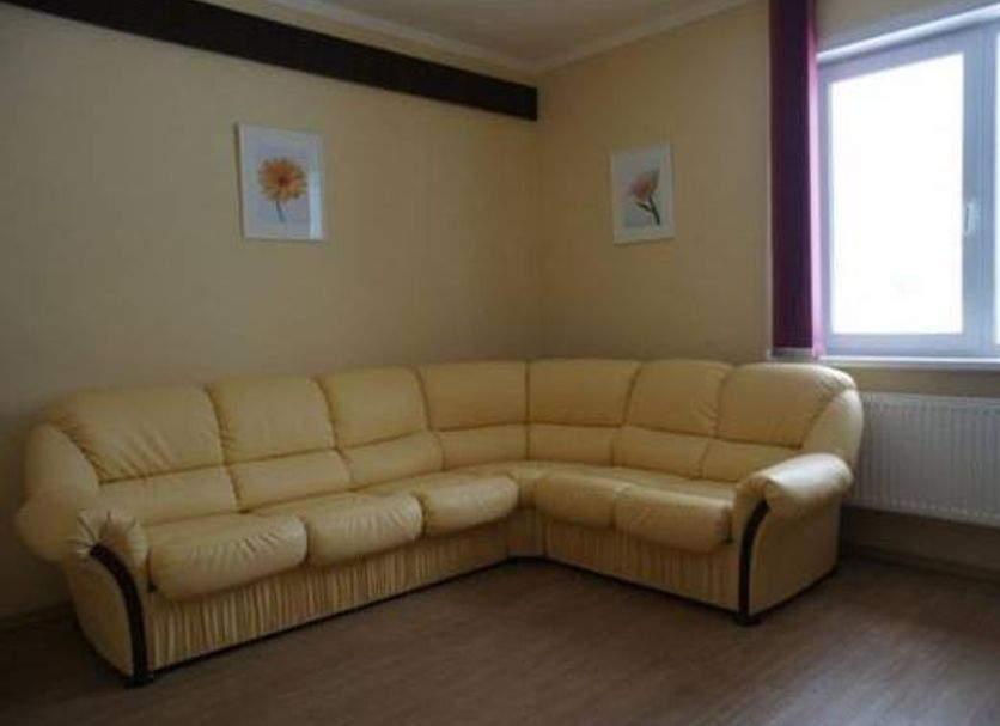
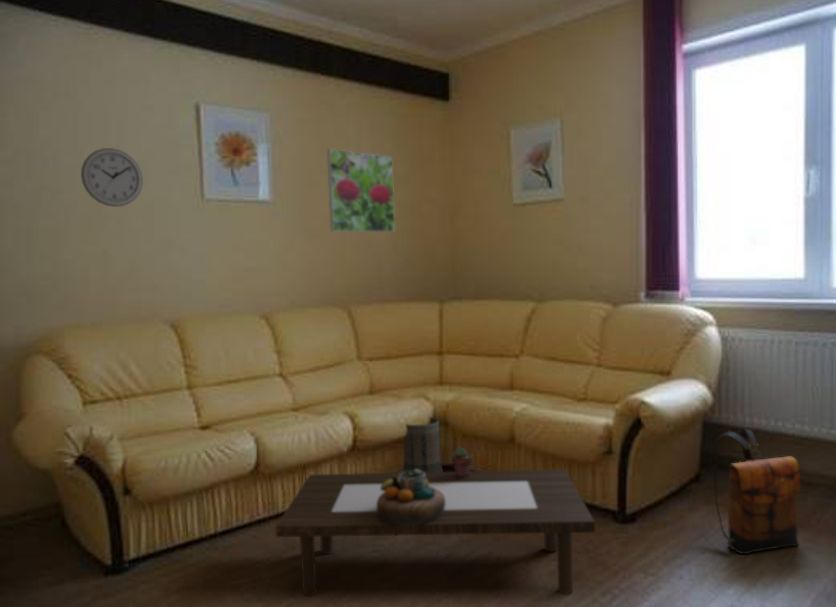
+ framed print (362, 192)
+ decorative bowl (410, 490)
+ potted succulent (462, 460)
+ wall clock (113, 177)
+ coffee table (436, 532)
+ basket (421, 452)
+ backpack (750, 486)
